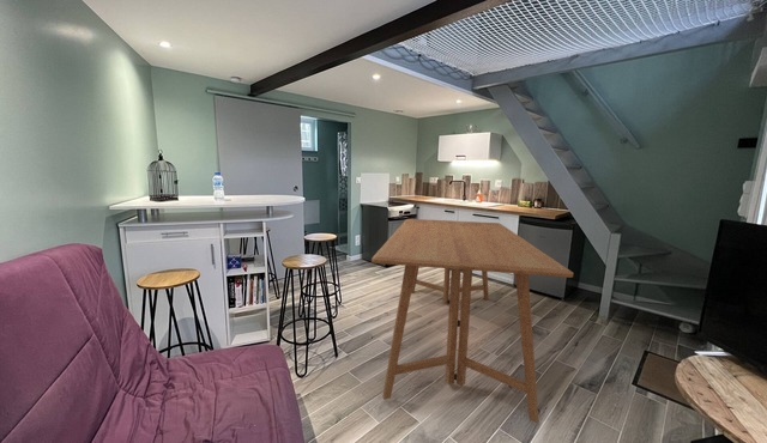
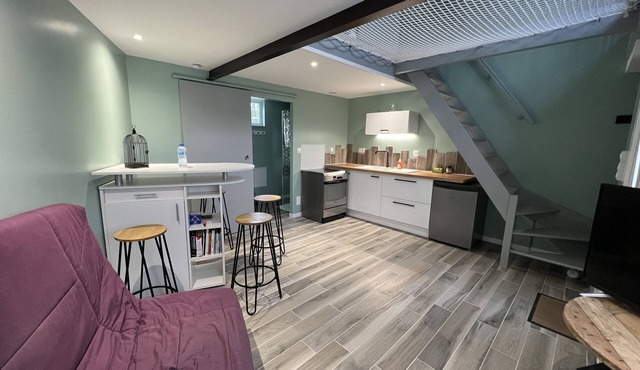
- dining table (453, 285)
